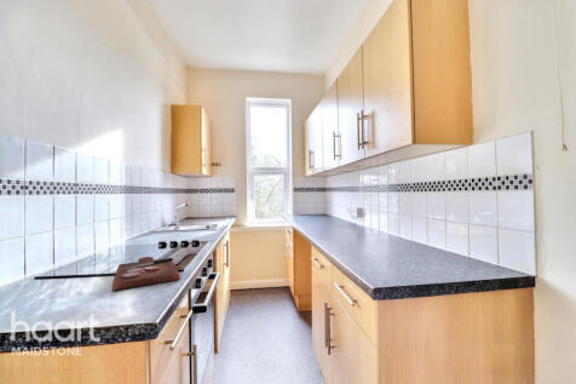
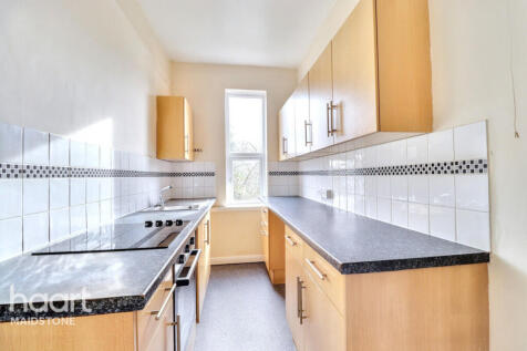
- cutting board (144, 269)
